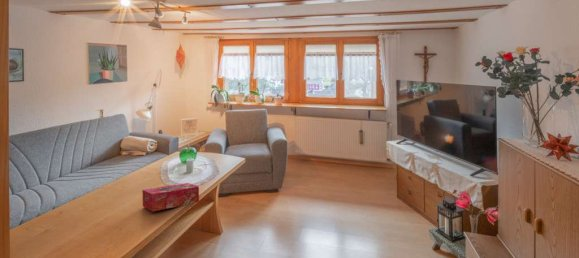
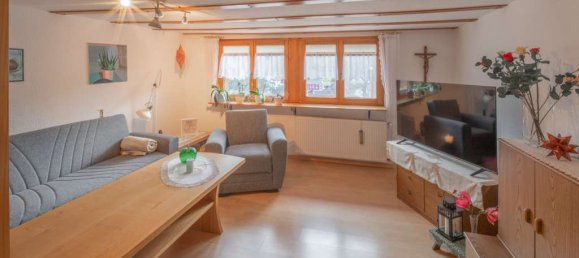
- tissue box (171, 196)
